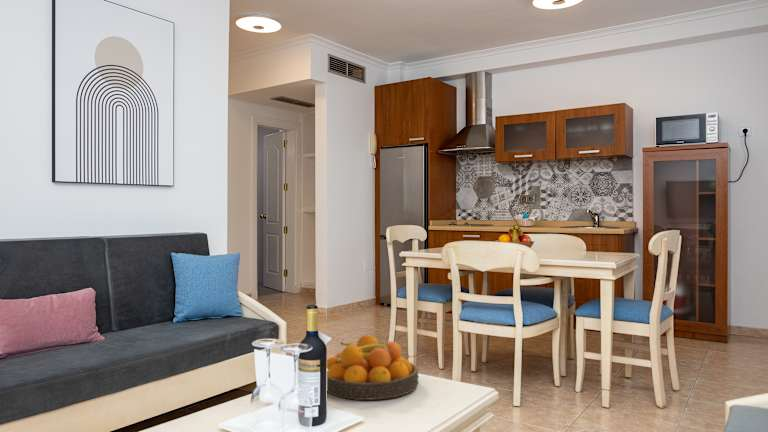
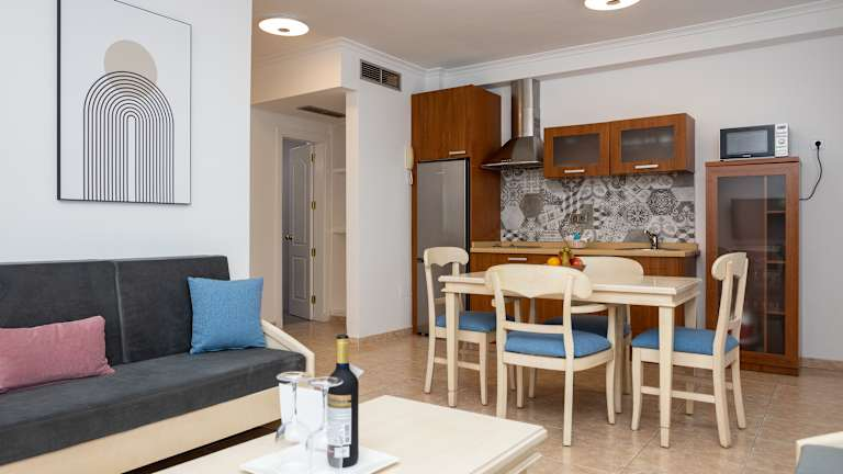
- fruit bowl (369, 362)
